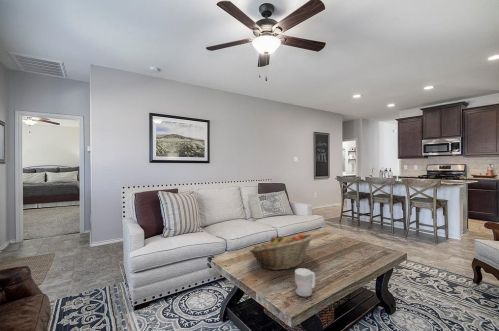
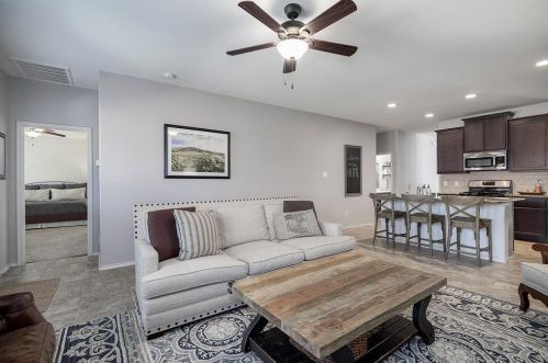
- fruit basket (282, 248)
- mug (304, 281)
